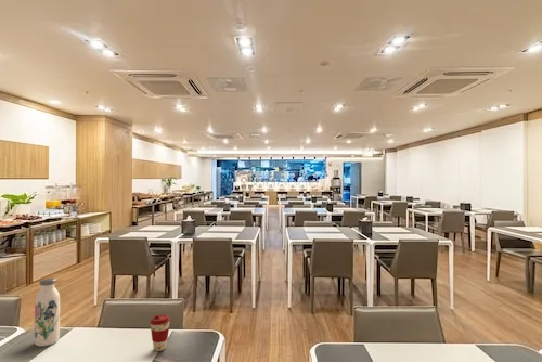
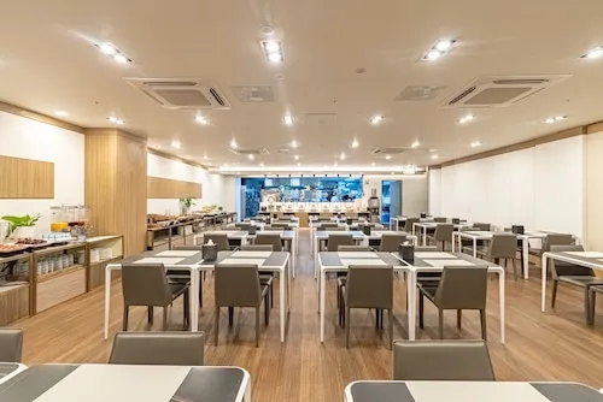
- water bottle (47, 310)
- coffee cup (159, 332)
